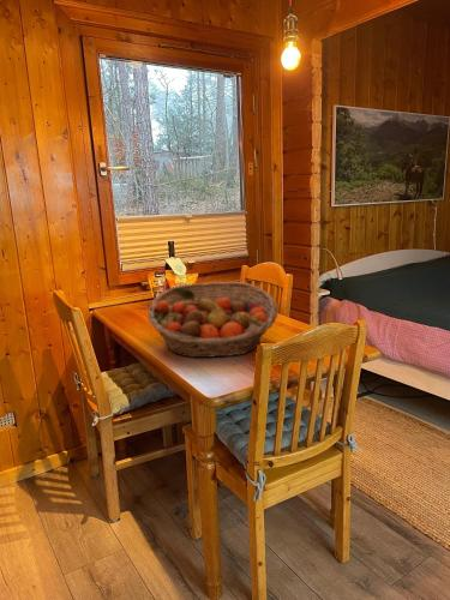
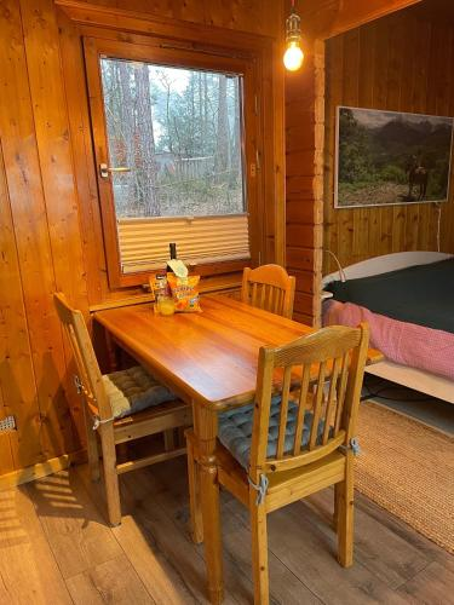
- fruit basket (212, 318)
